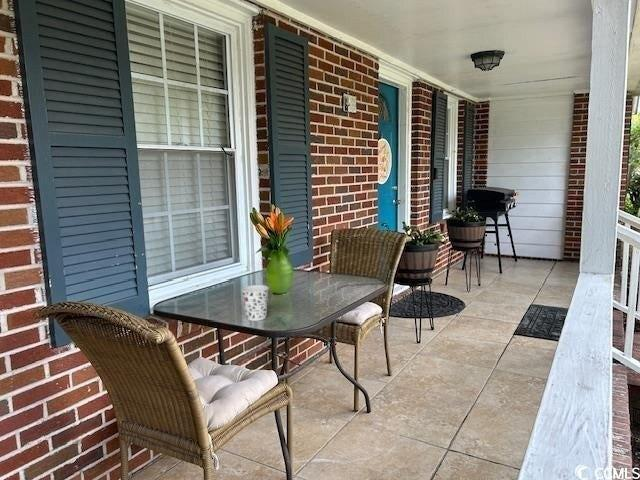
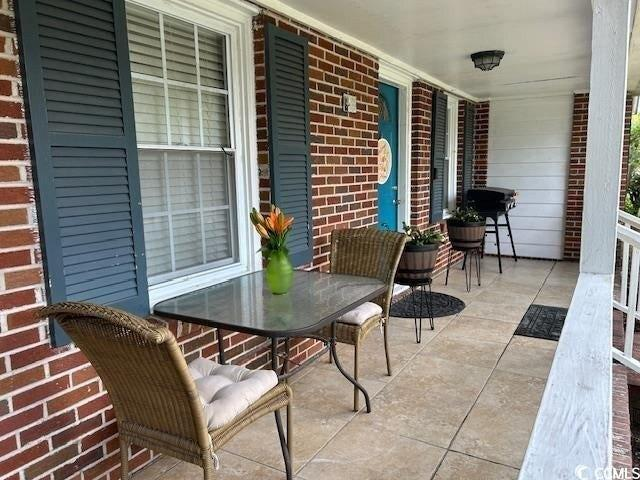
- cup (255, 303)
